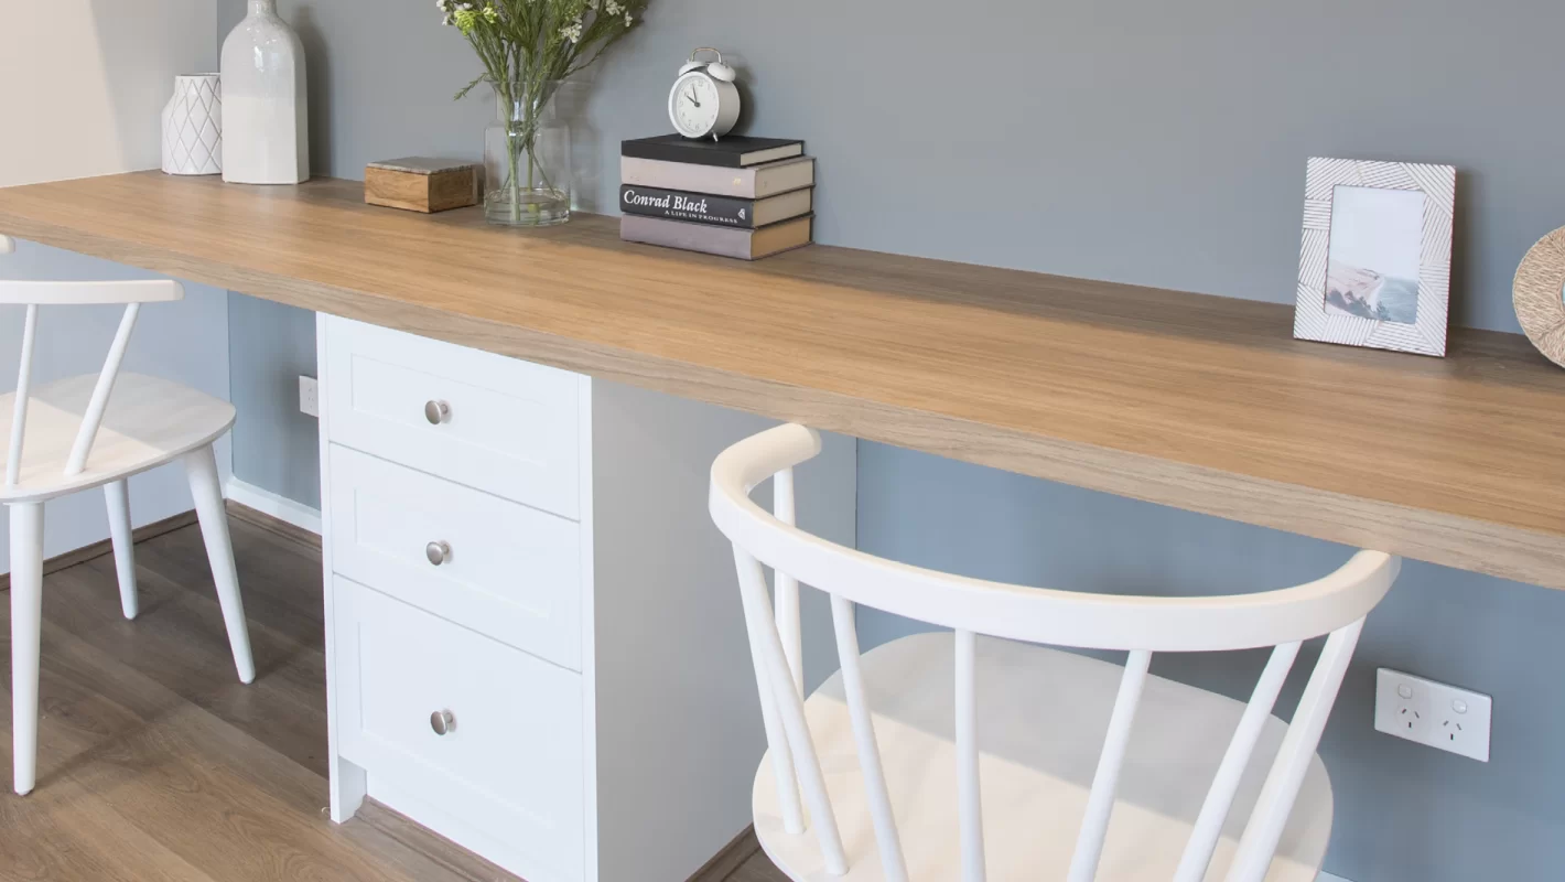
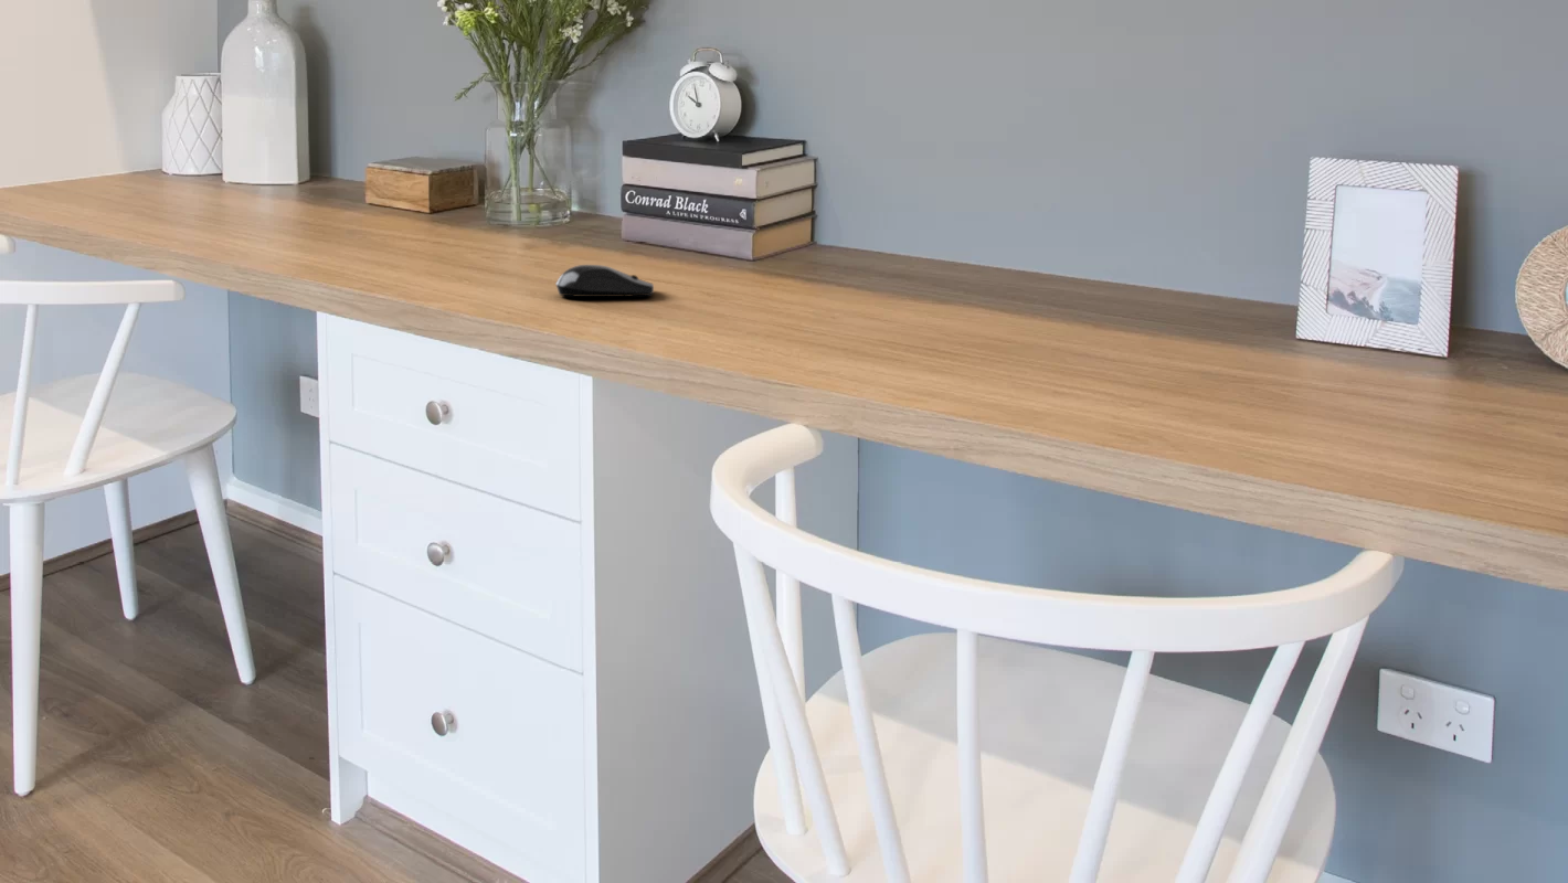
+ computer mouse (608, 279)
